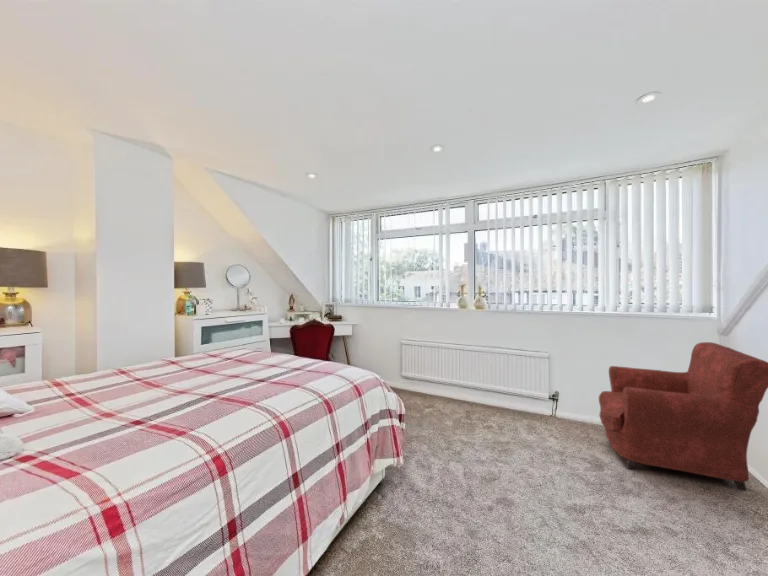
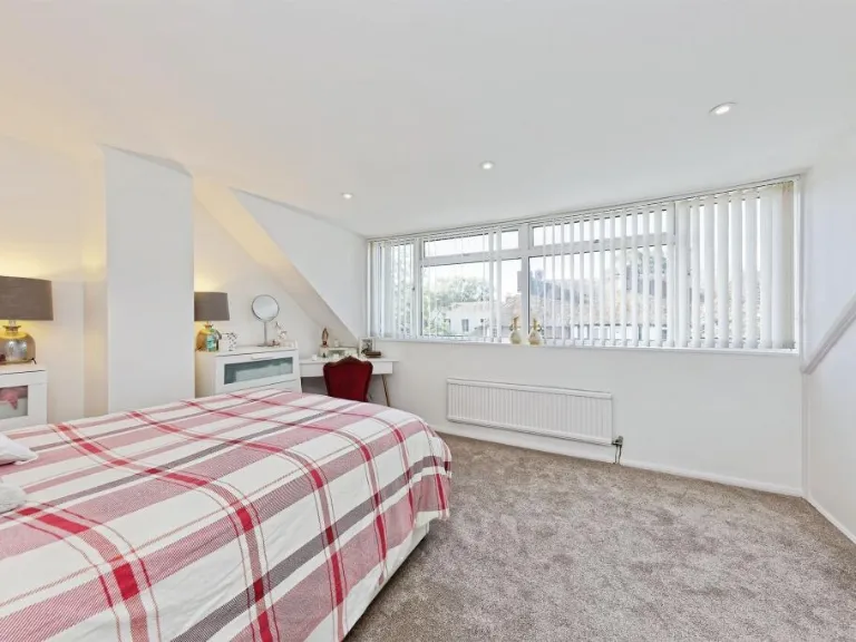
- armchair (668, 400)
